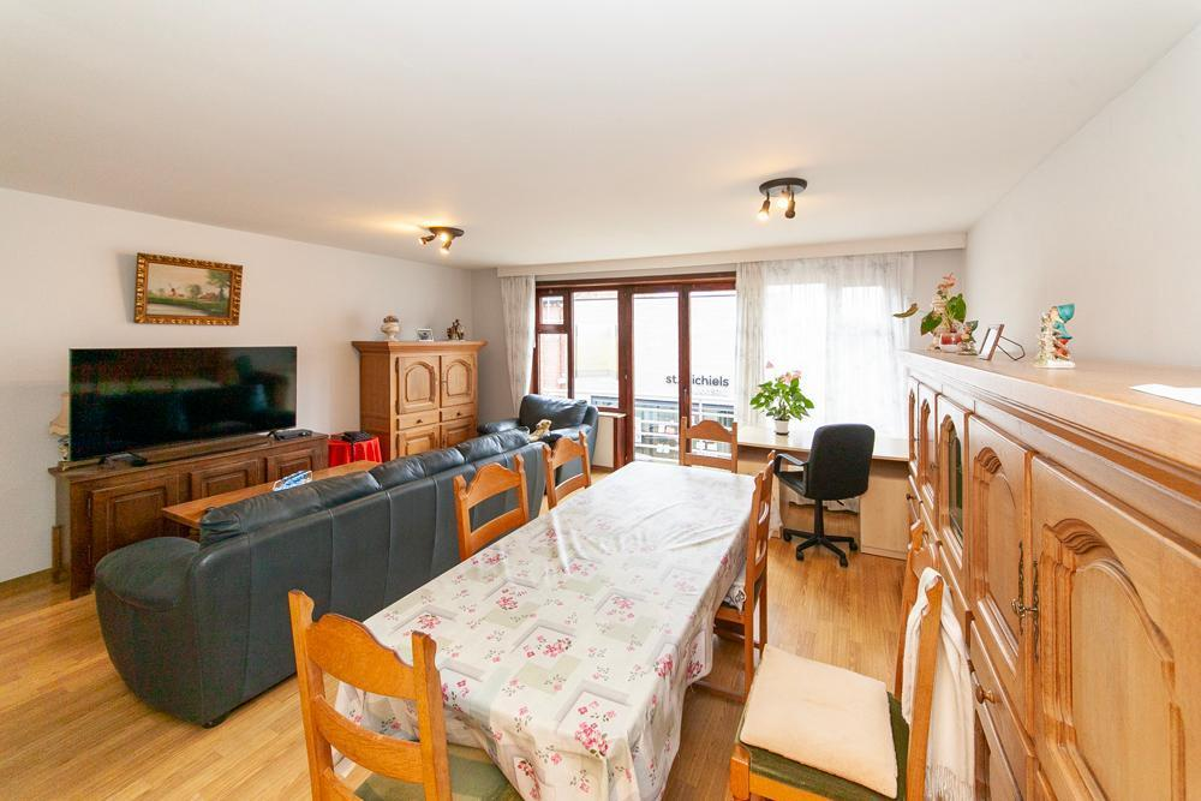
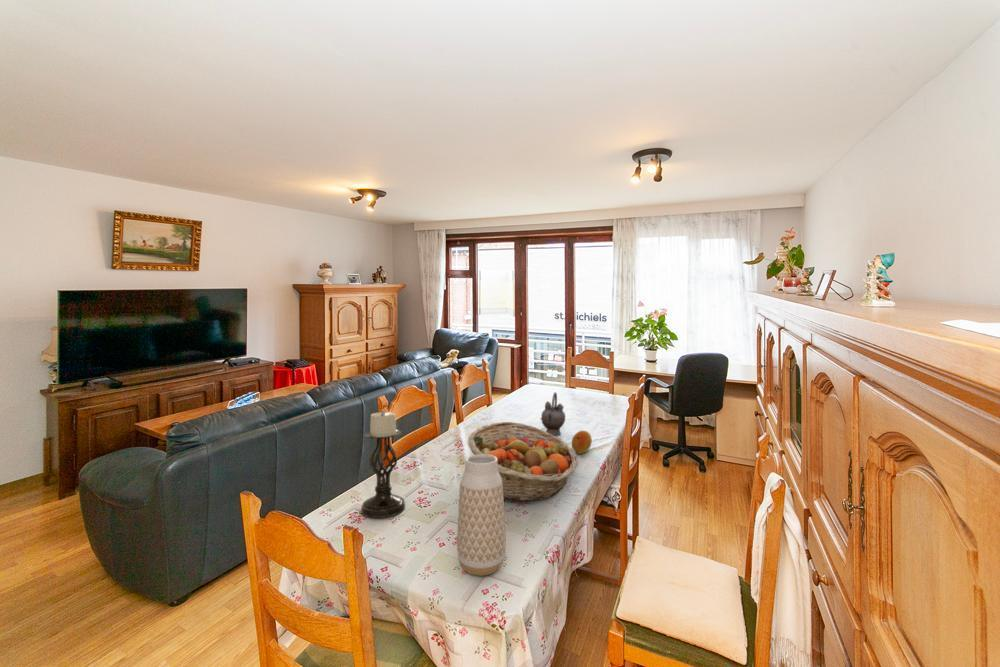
+ fruit (582, 440)
+ teapot (552, 413)
+ fruit basket (523, 457)
+ vase (481, 512)
+ candle holder (383, 459)
